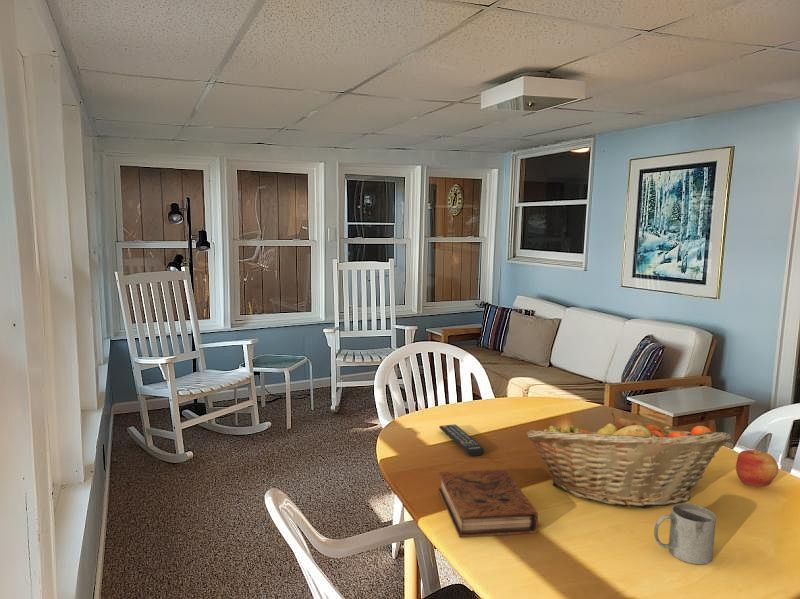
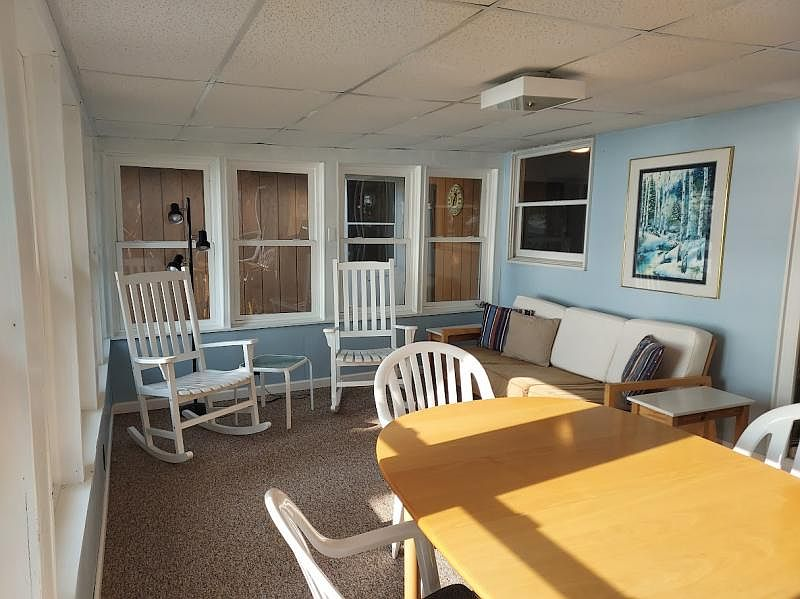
- apple (757, 466)
- remote control (460, 438)
- book (484, 500)
- fruit basket (623, 450)
- mug (683, 532)
